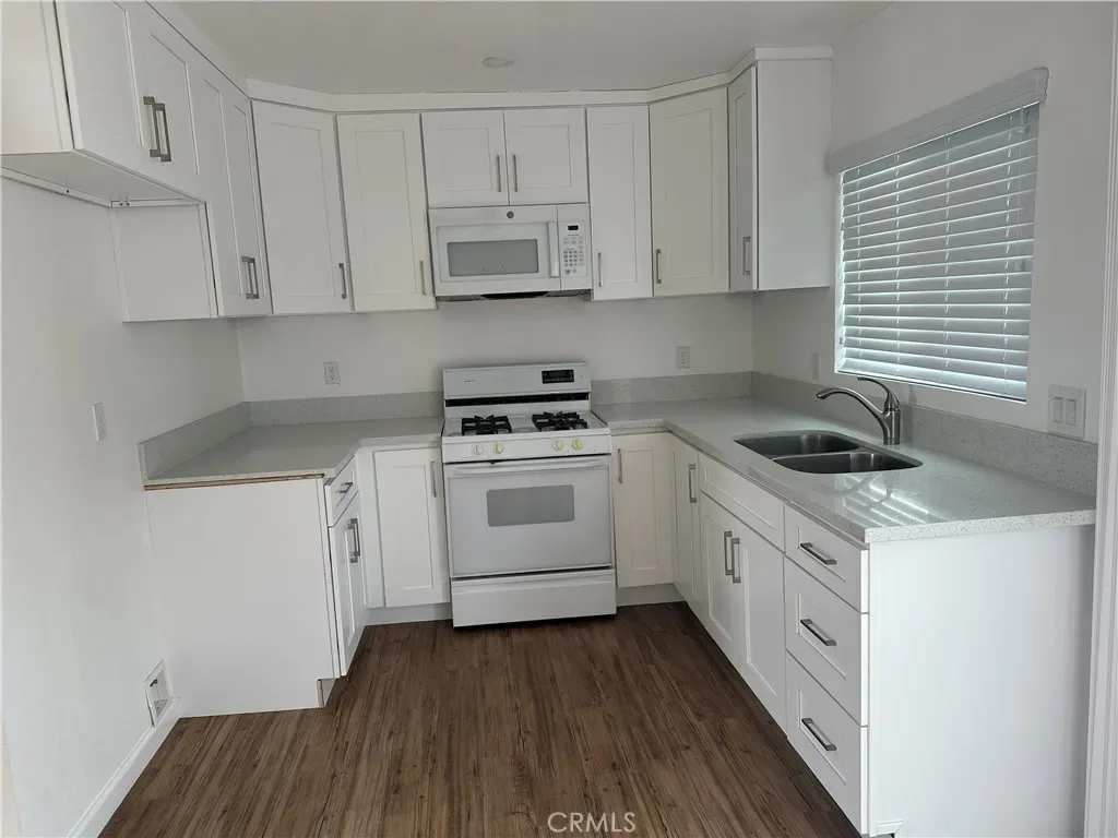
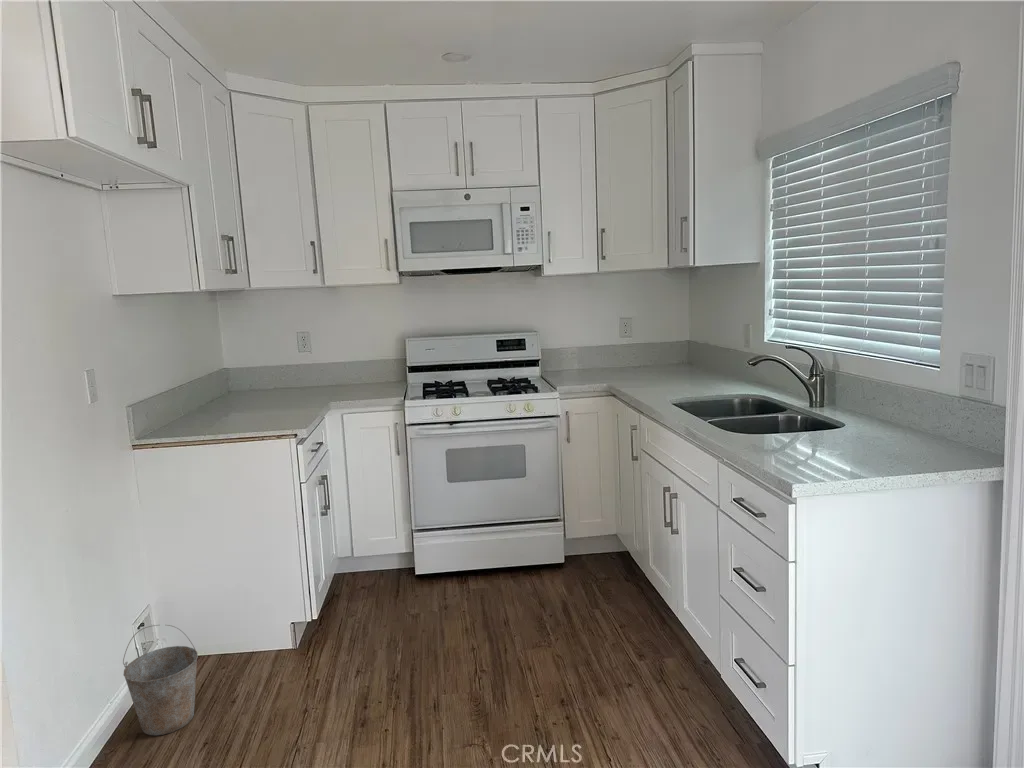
+ bucket (162, 673)
